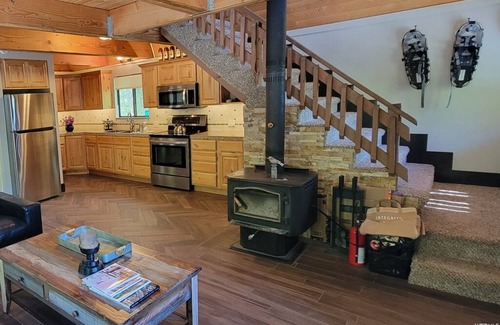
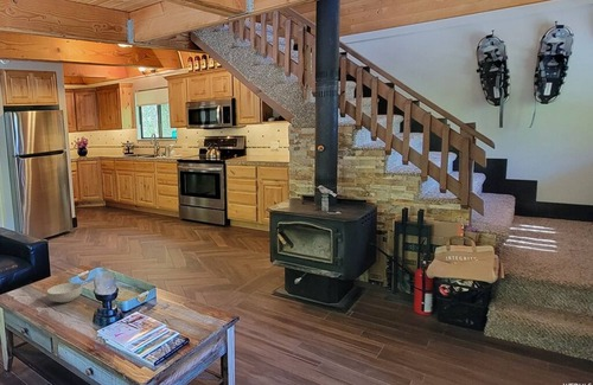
+ cereal bowl (65, 294)
